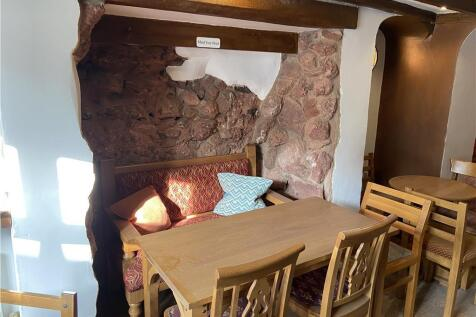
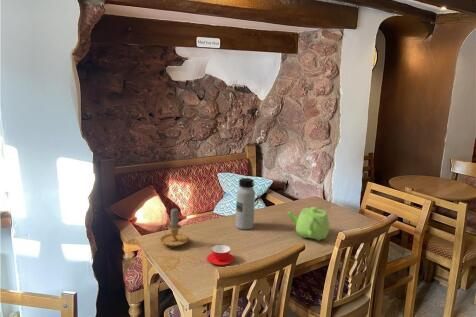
+ water bottle (245, 203)
+ teacup (220, 254)
+ teapot (307, 220)
+ candle (172, 224)
